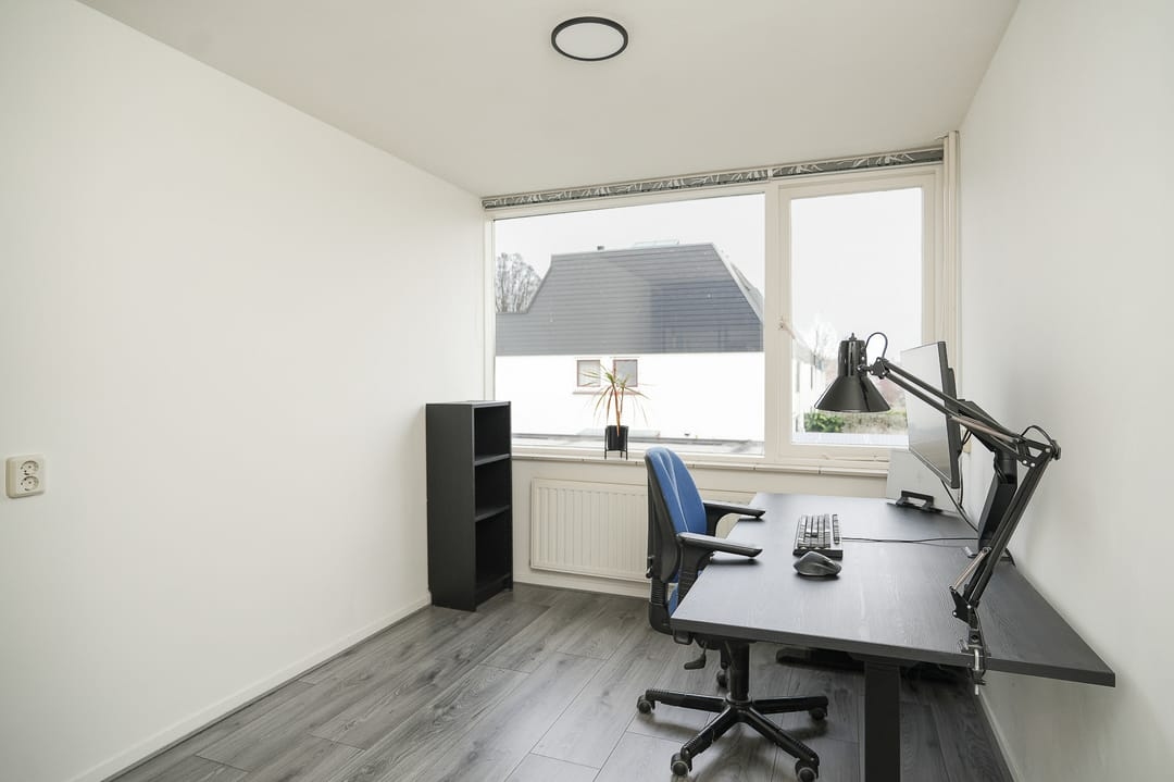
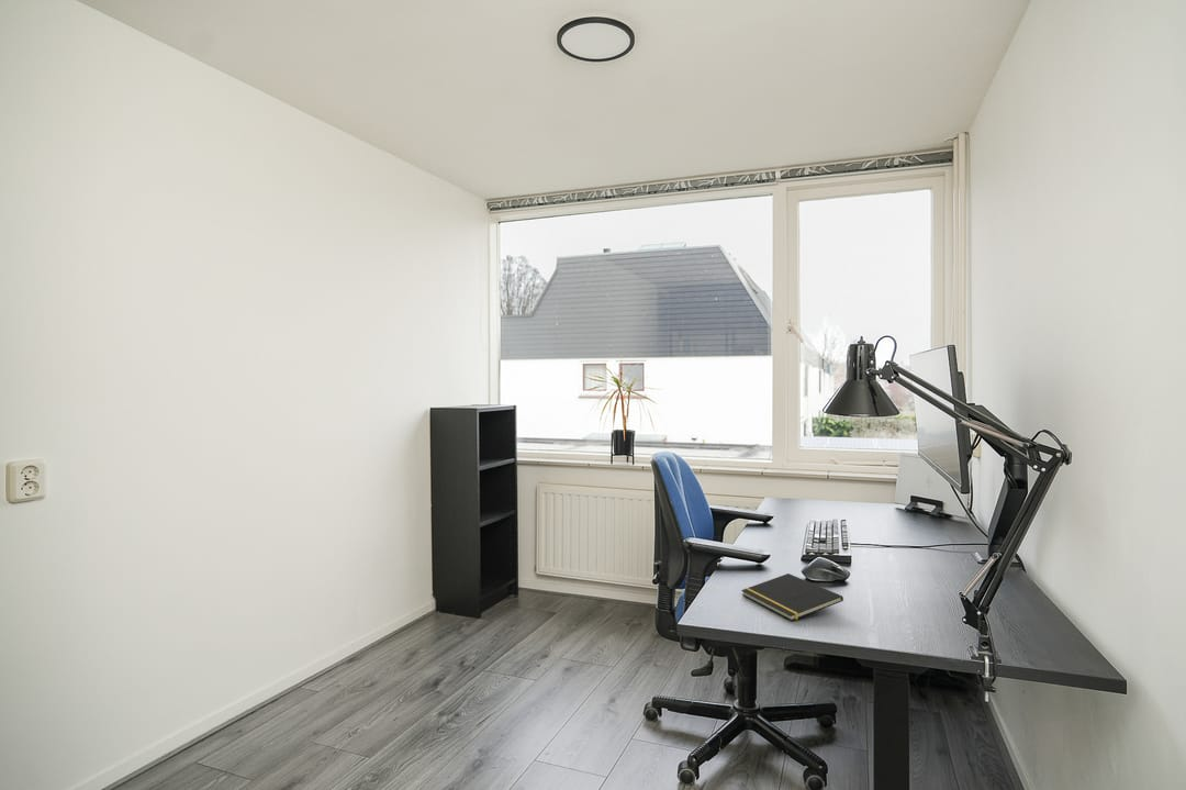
+ notepad (790, 594)
